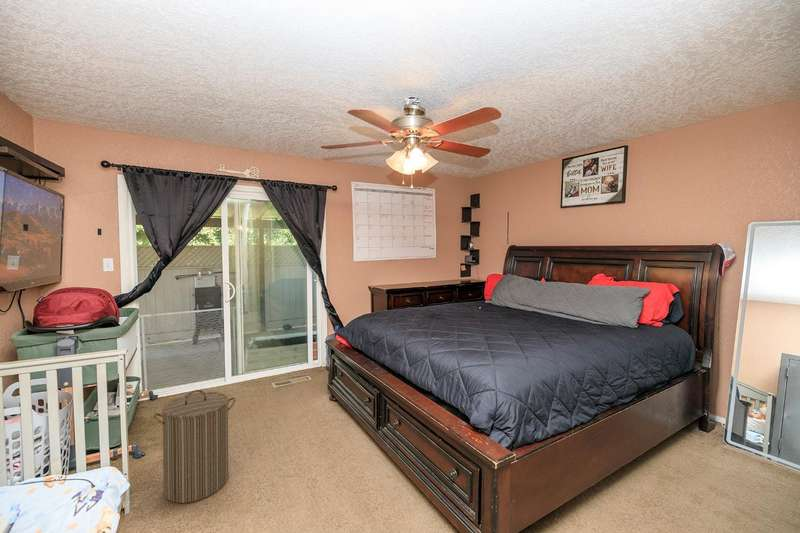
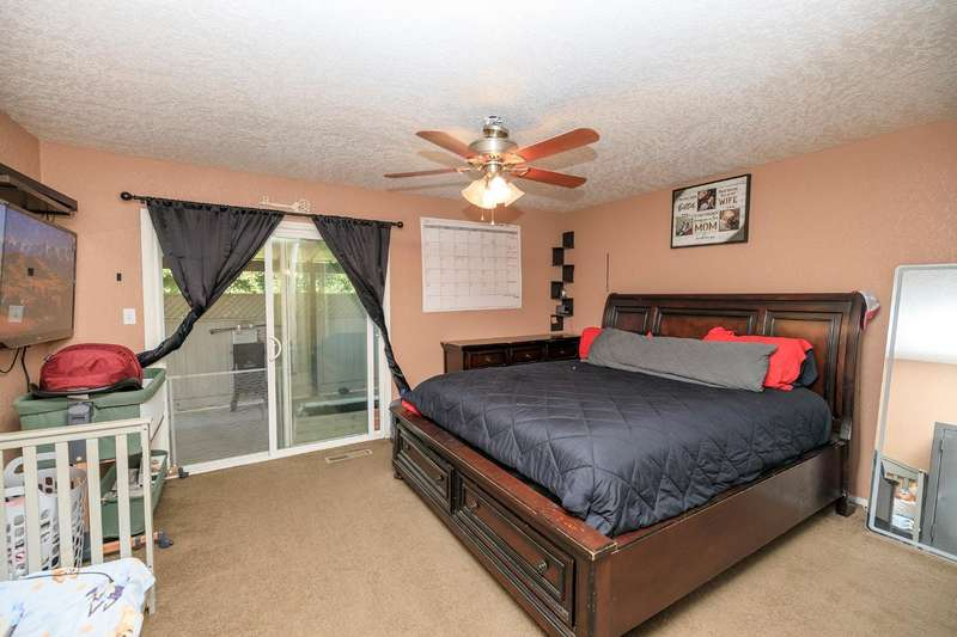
- laundry hamper (197, 437)
